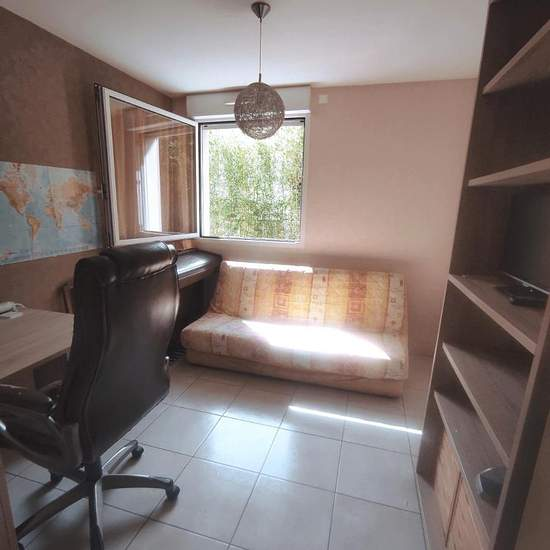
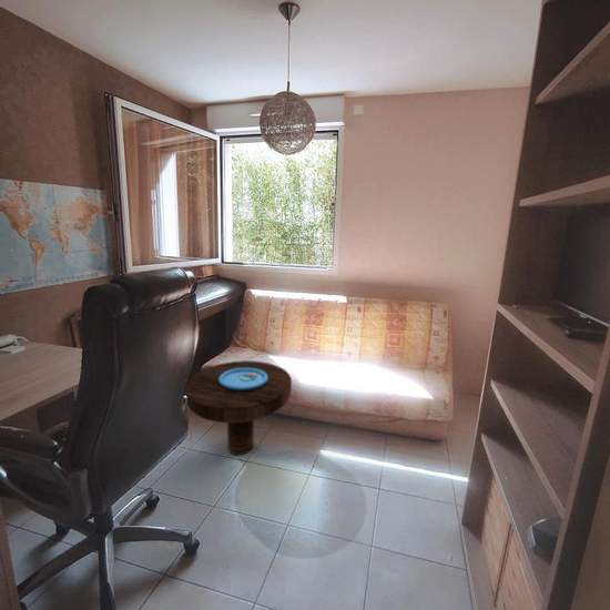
+ side table (240, 413)
